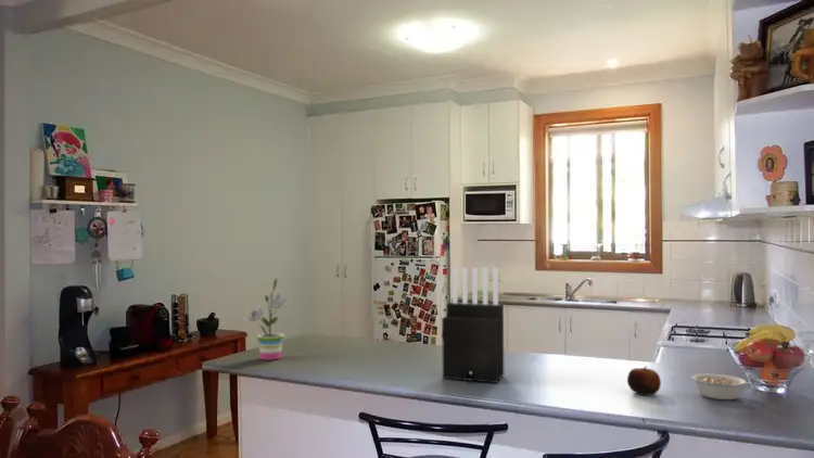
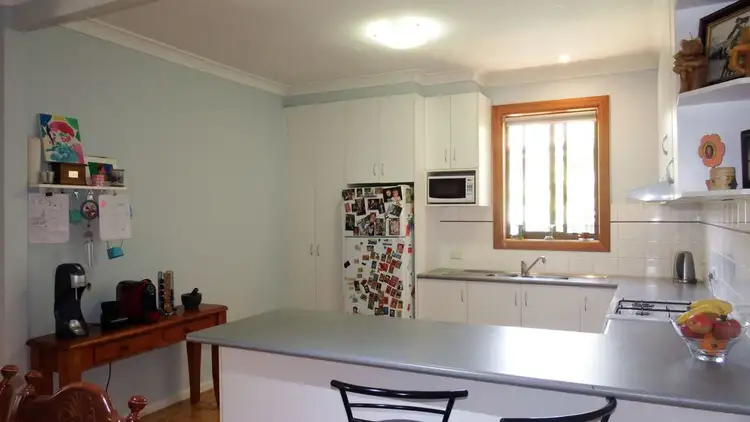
- legume (721, 385)
- apple (644, 379)
- potted plant (265, 318)
- knife block (472, 322)
